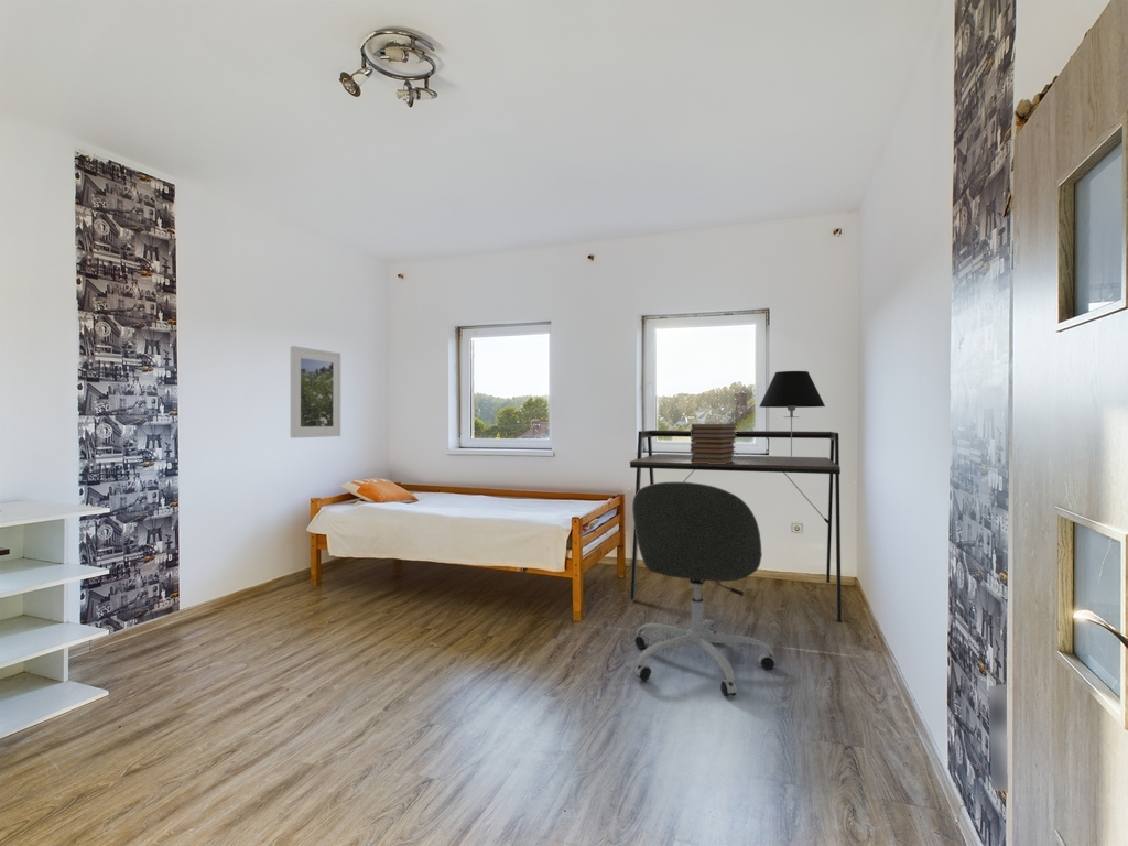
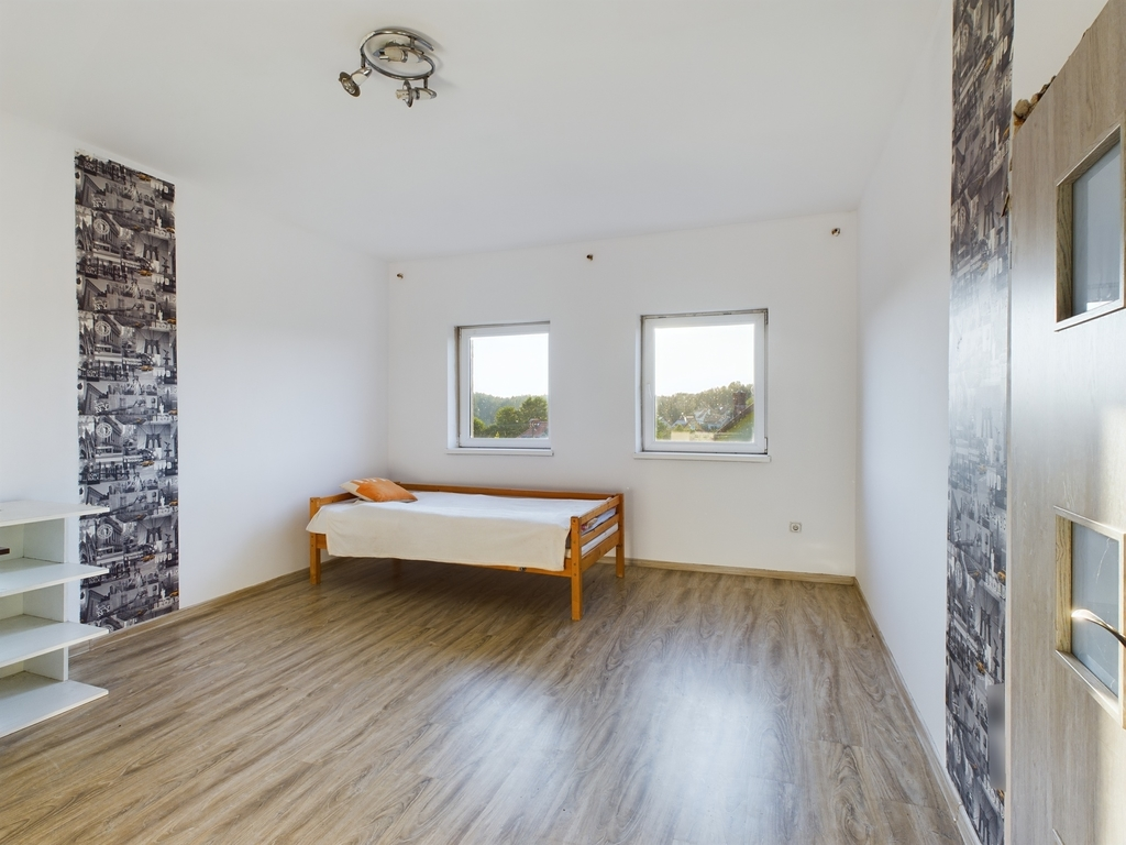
- table lamp (791, 417)
- office chair (697, 570)
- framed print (316, 393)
- book stack (714, 442)
- desk (734, 470)
